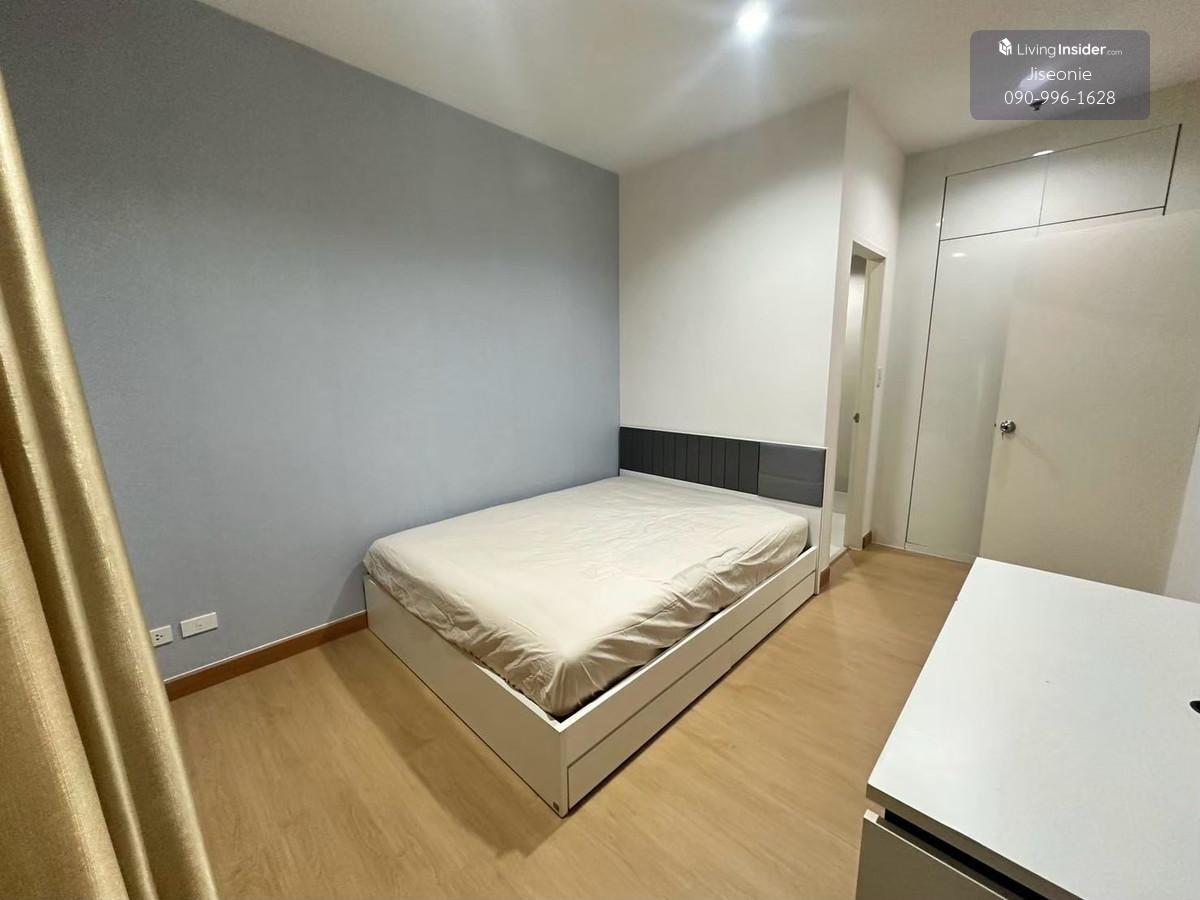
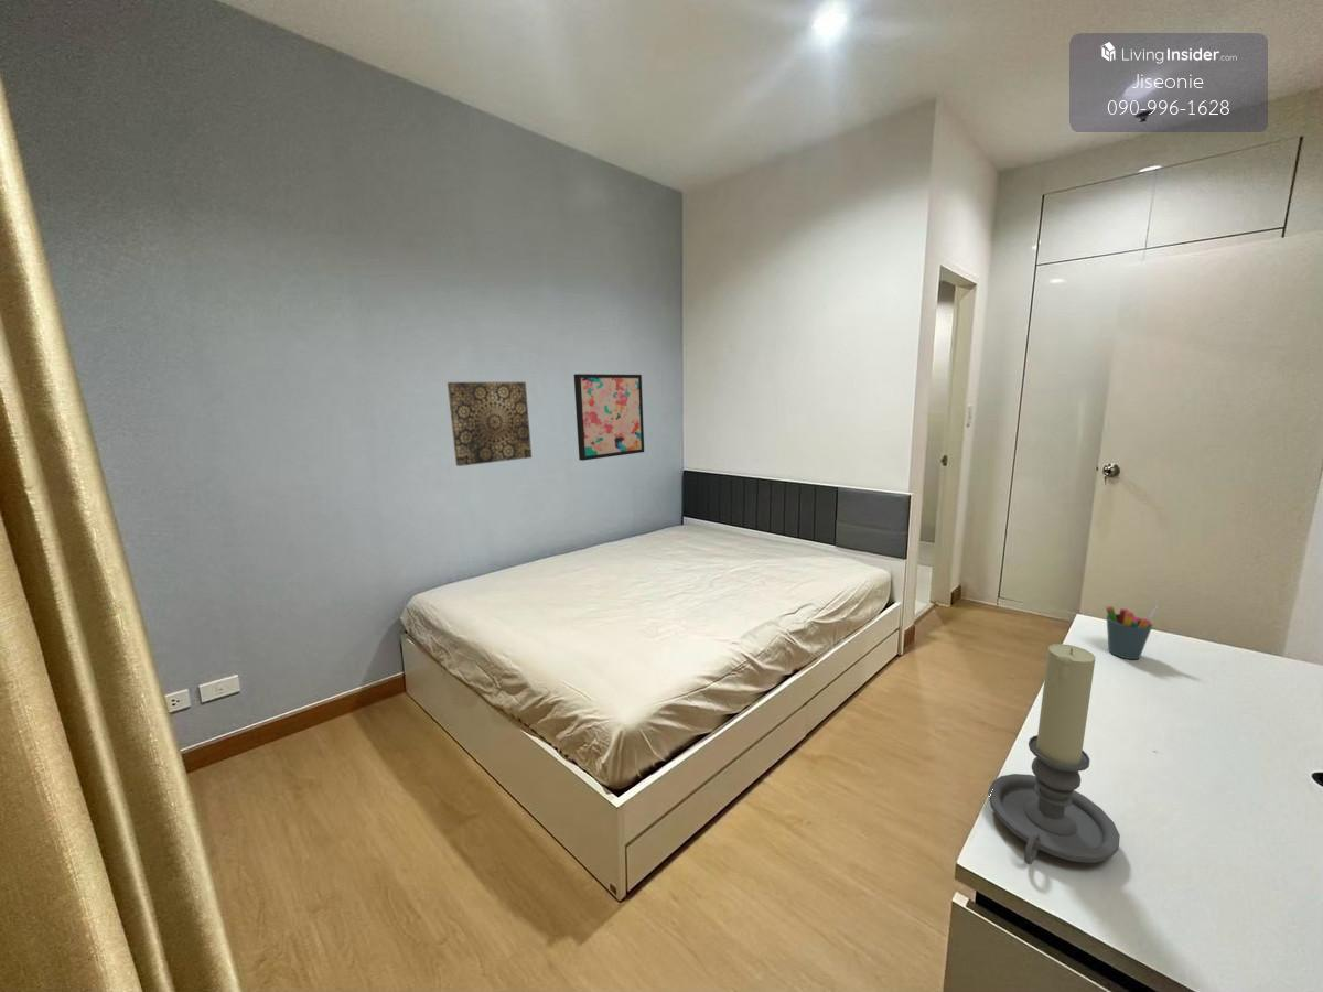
+ wall art (492, 422)
+ pen holder (1128, 628)
+ candle holder (1056, 745)
+ wall art (611, 416)
